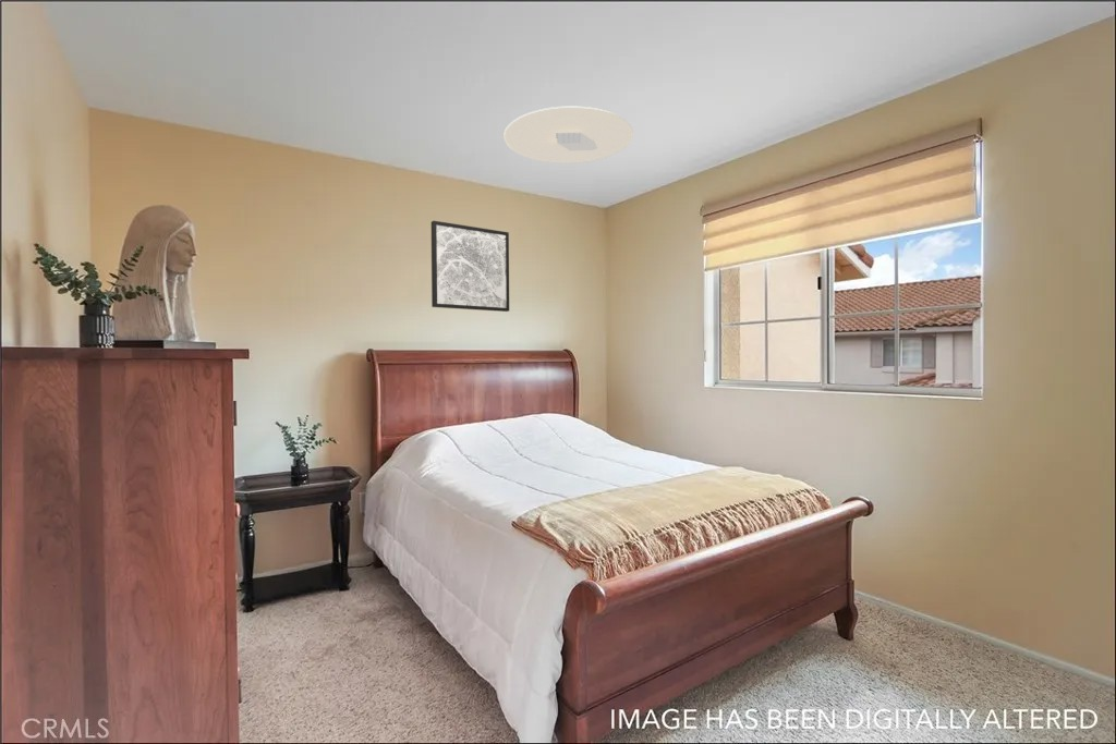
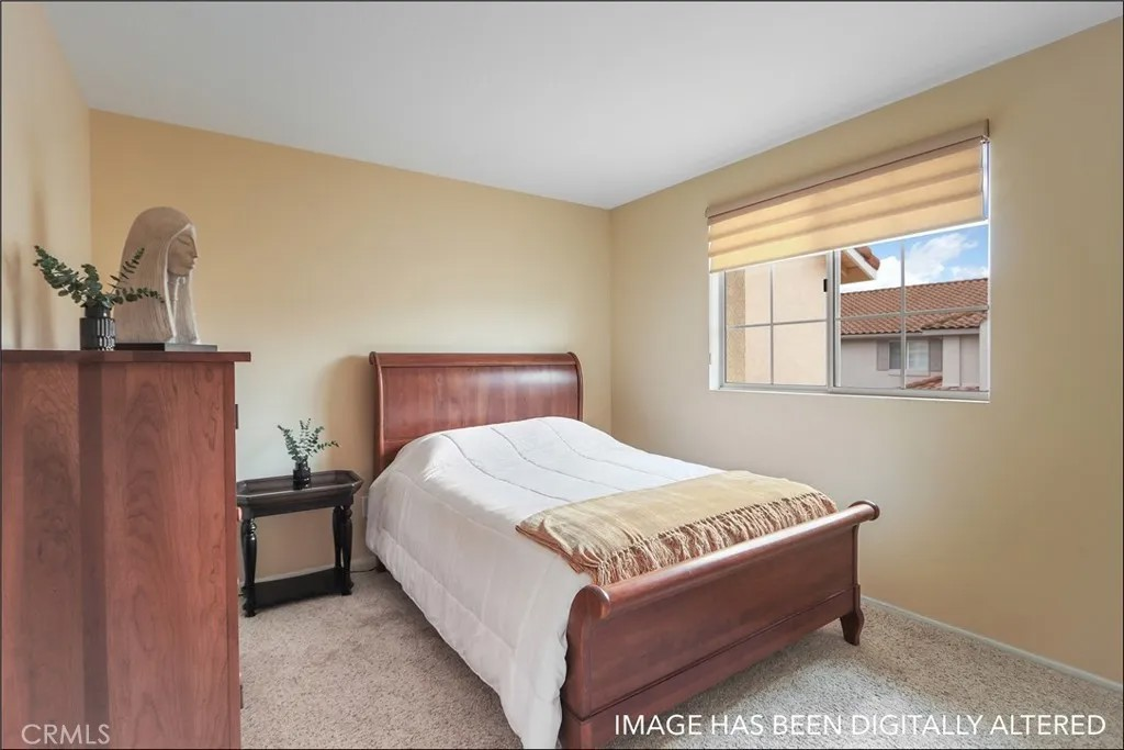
- wall art (471, 268)
- ceiling light (568, 132)
